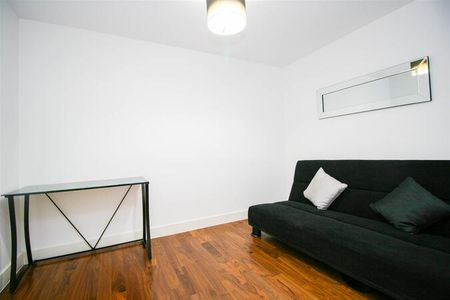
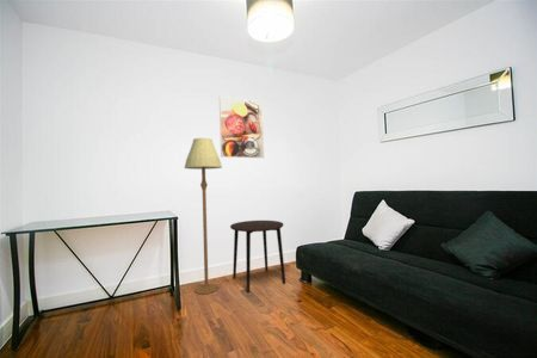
+ side table (264, 252)
+ floor lamp (204, 214)
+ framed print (242, 128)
